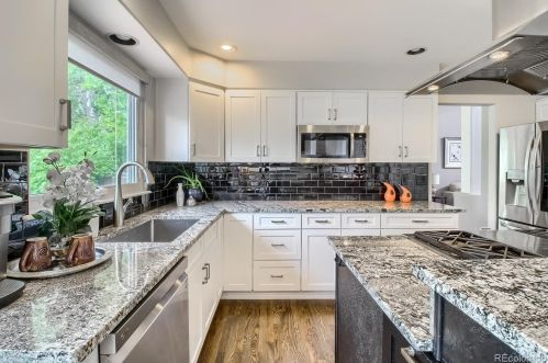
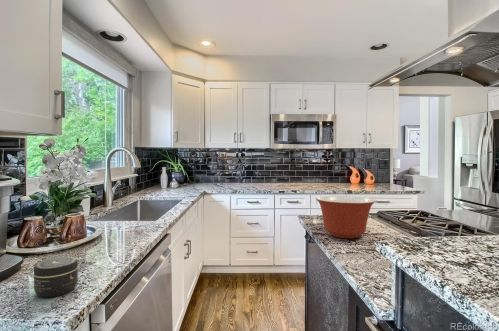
+ jar (56, 276)
+ mixing bowl (344, 216)
